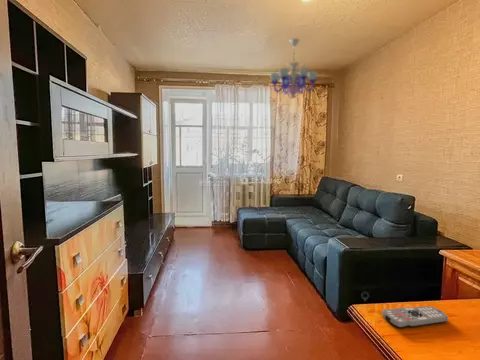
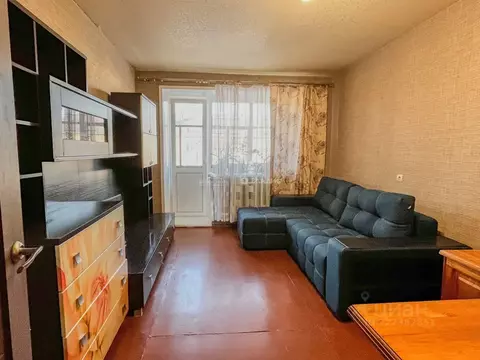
- remote control (415, 316)
- chandelier (293, 69)
